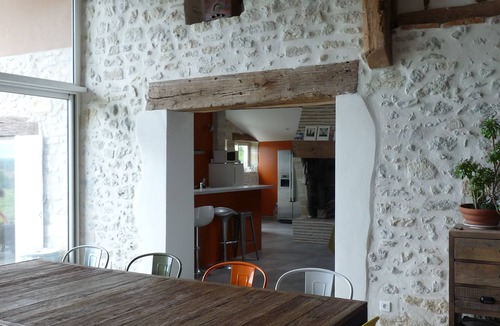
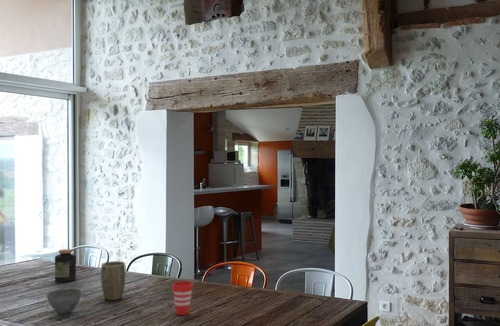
+ bowl (64, 302)
+ cup (182, 298)
+ plant pot (113, 280)
+ jar (65, 265)
